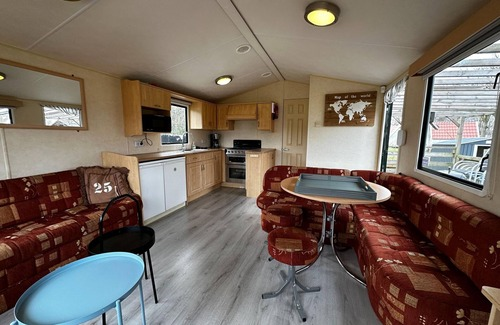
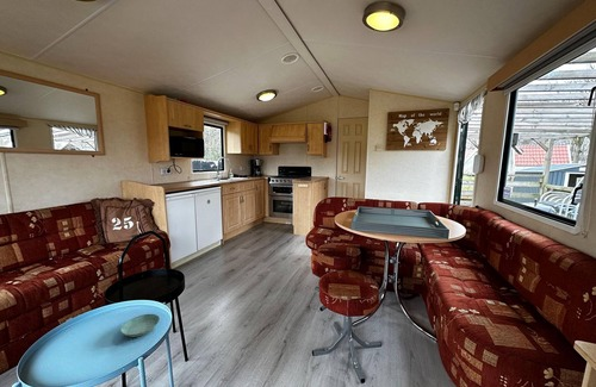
+ saucer (141, 325)
